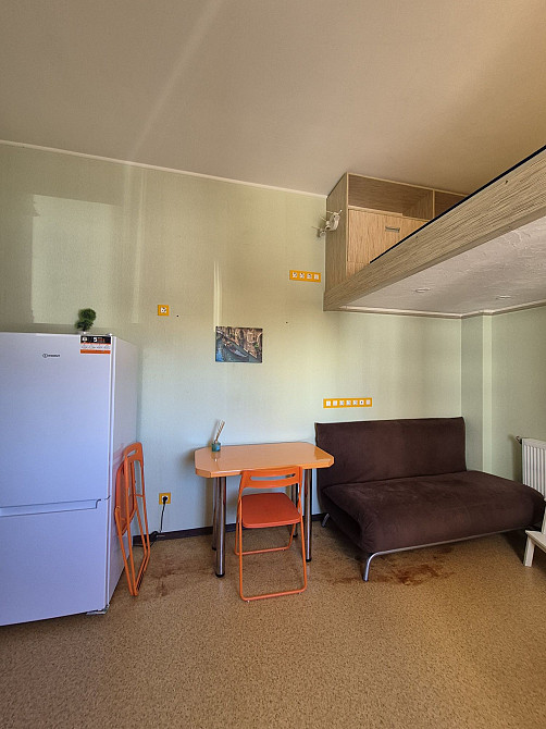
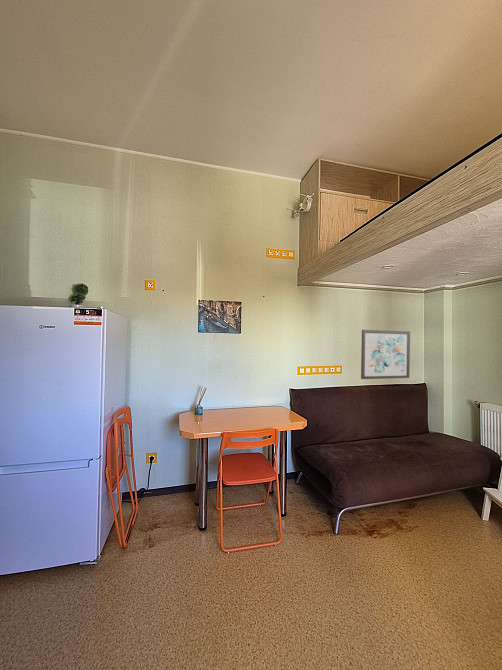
+ wall art (386, 354)
